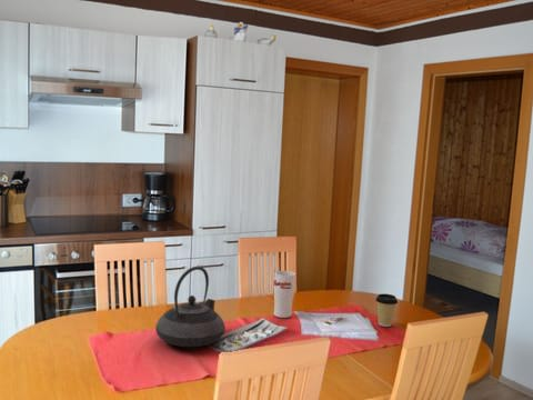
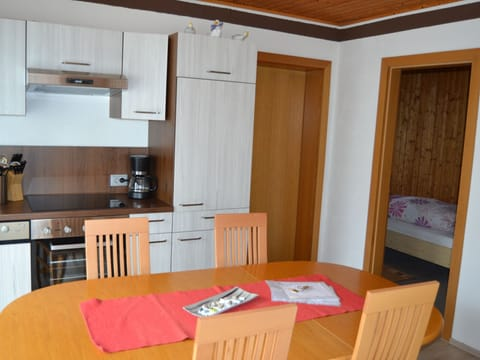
- teapot (193, 302)
- cup (283, 293)
- coffee cup (385, 310)
